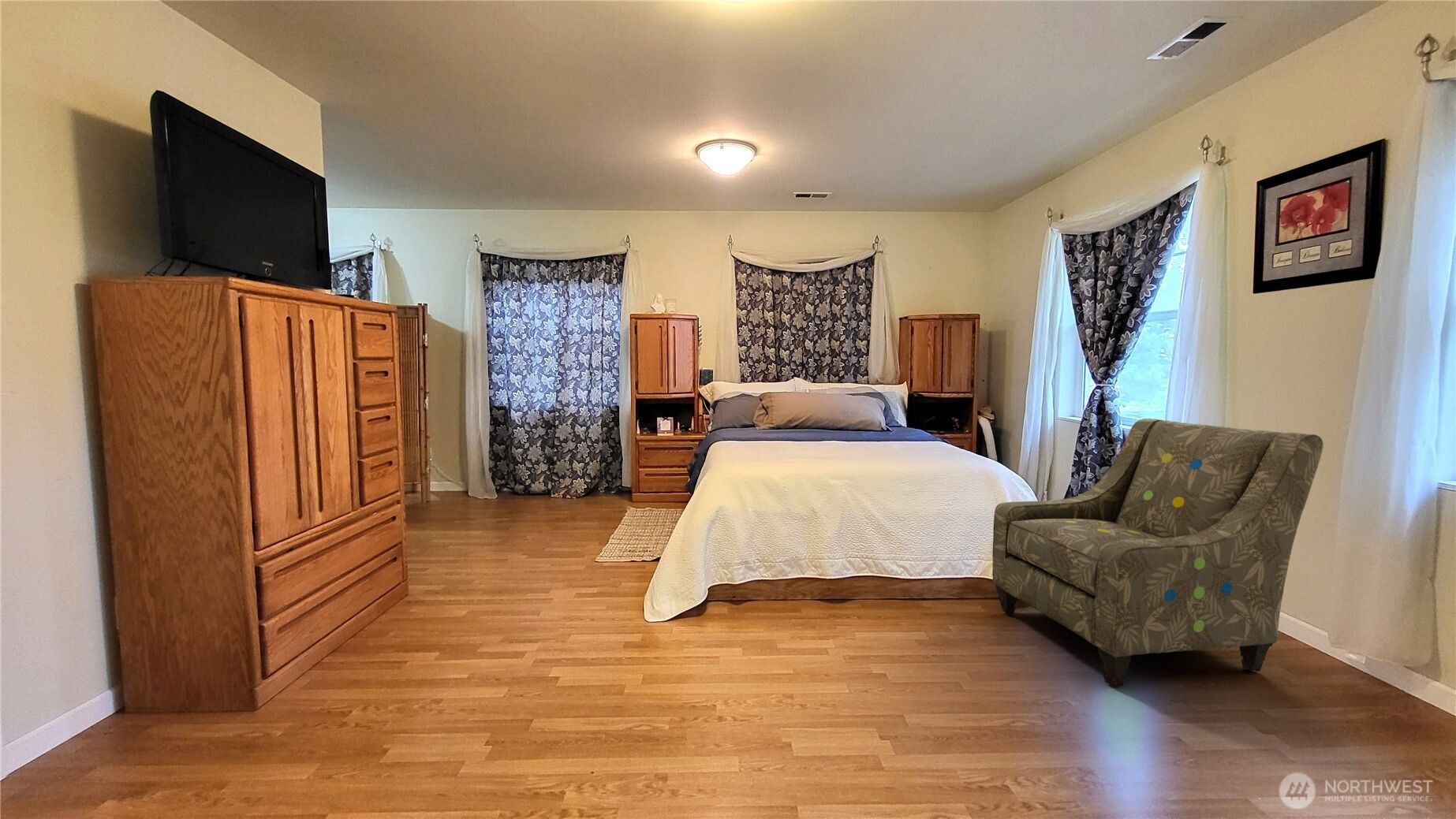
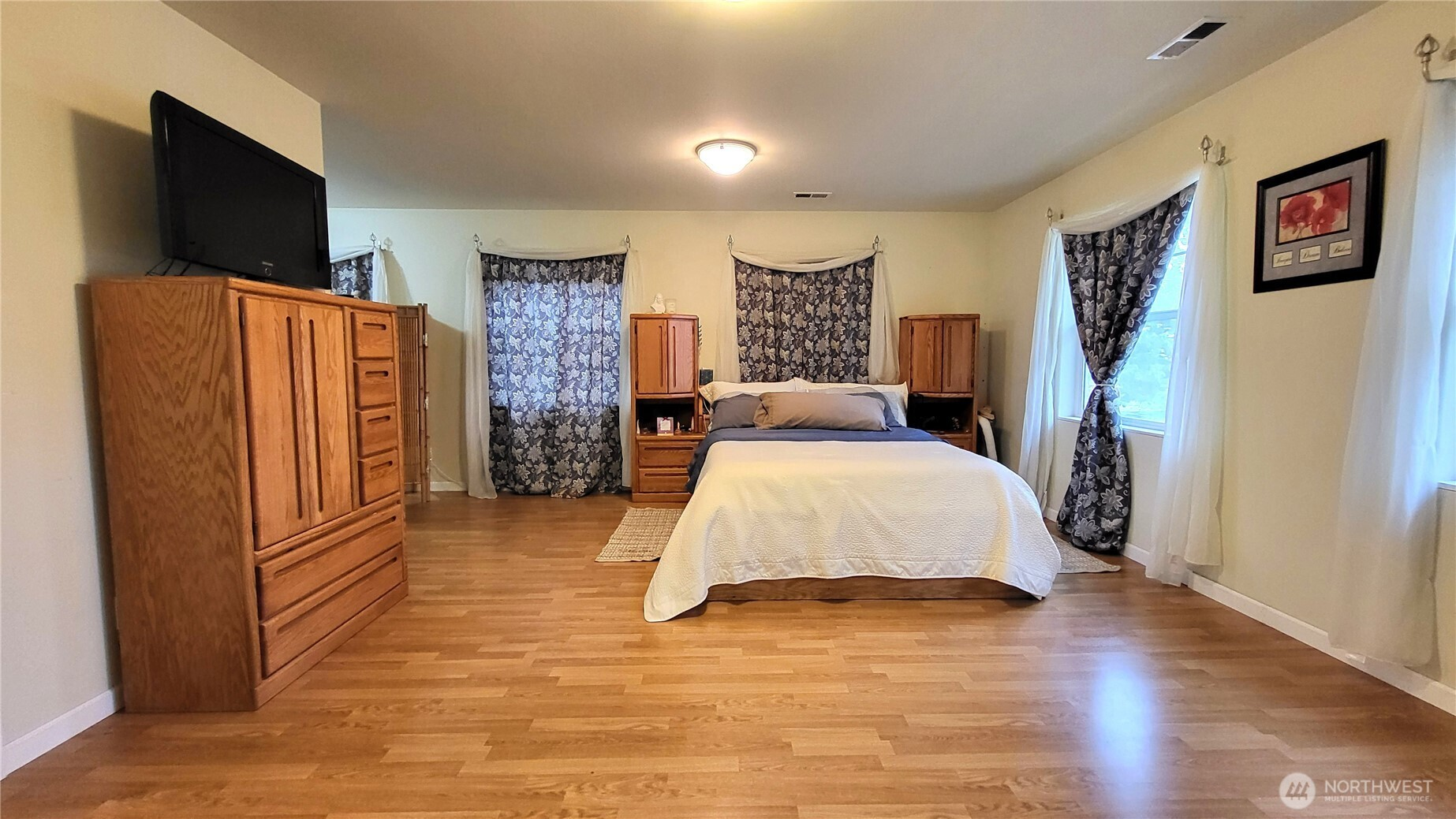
- armchair (1135, 533)
